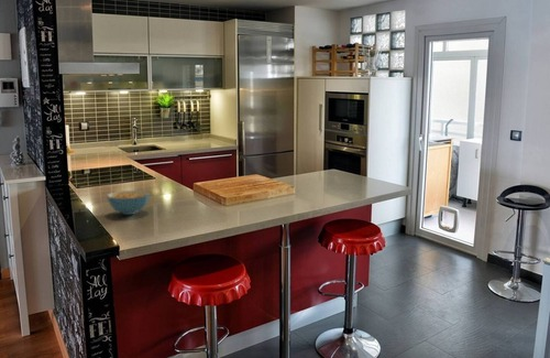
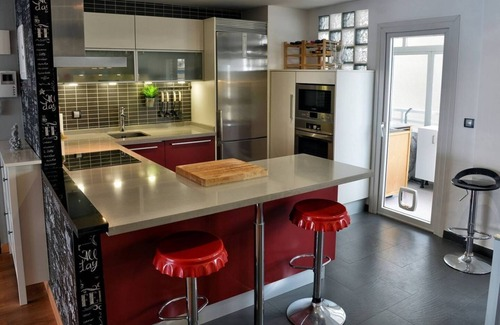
- cereal bowl (129, 204)
